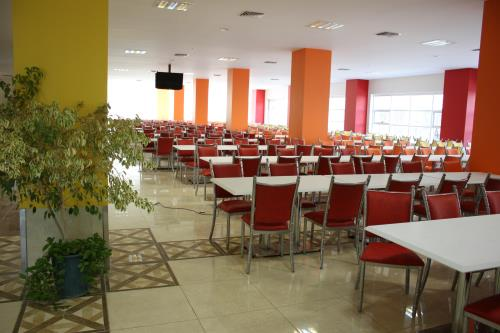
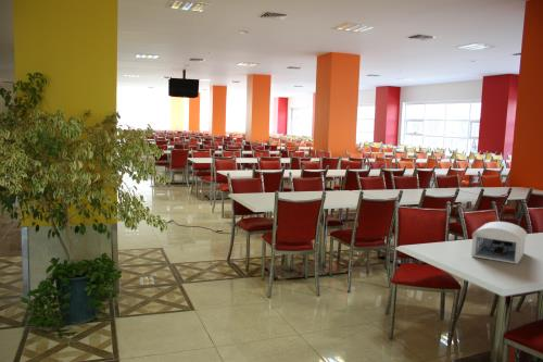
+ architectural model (498, 239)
